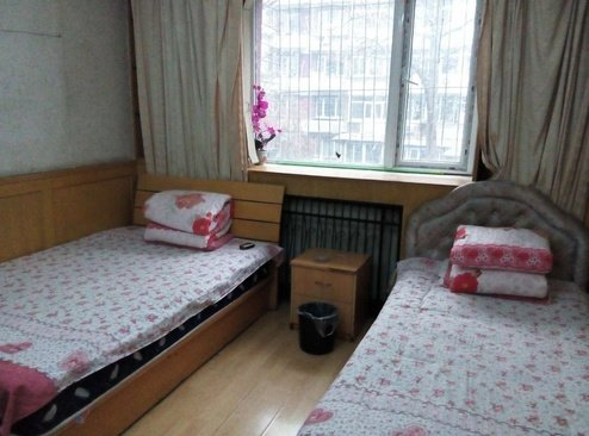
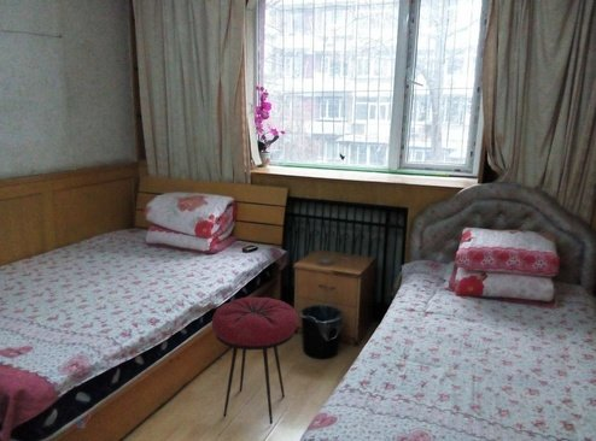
+ stool (263, 357)
